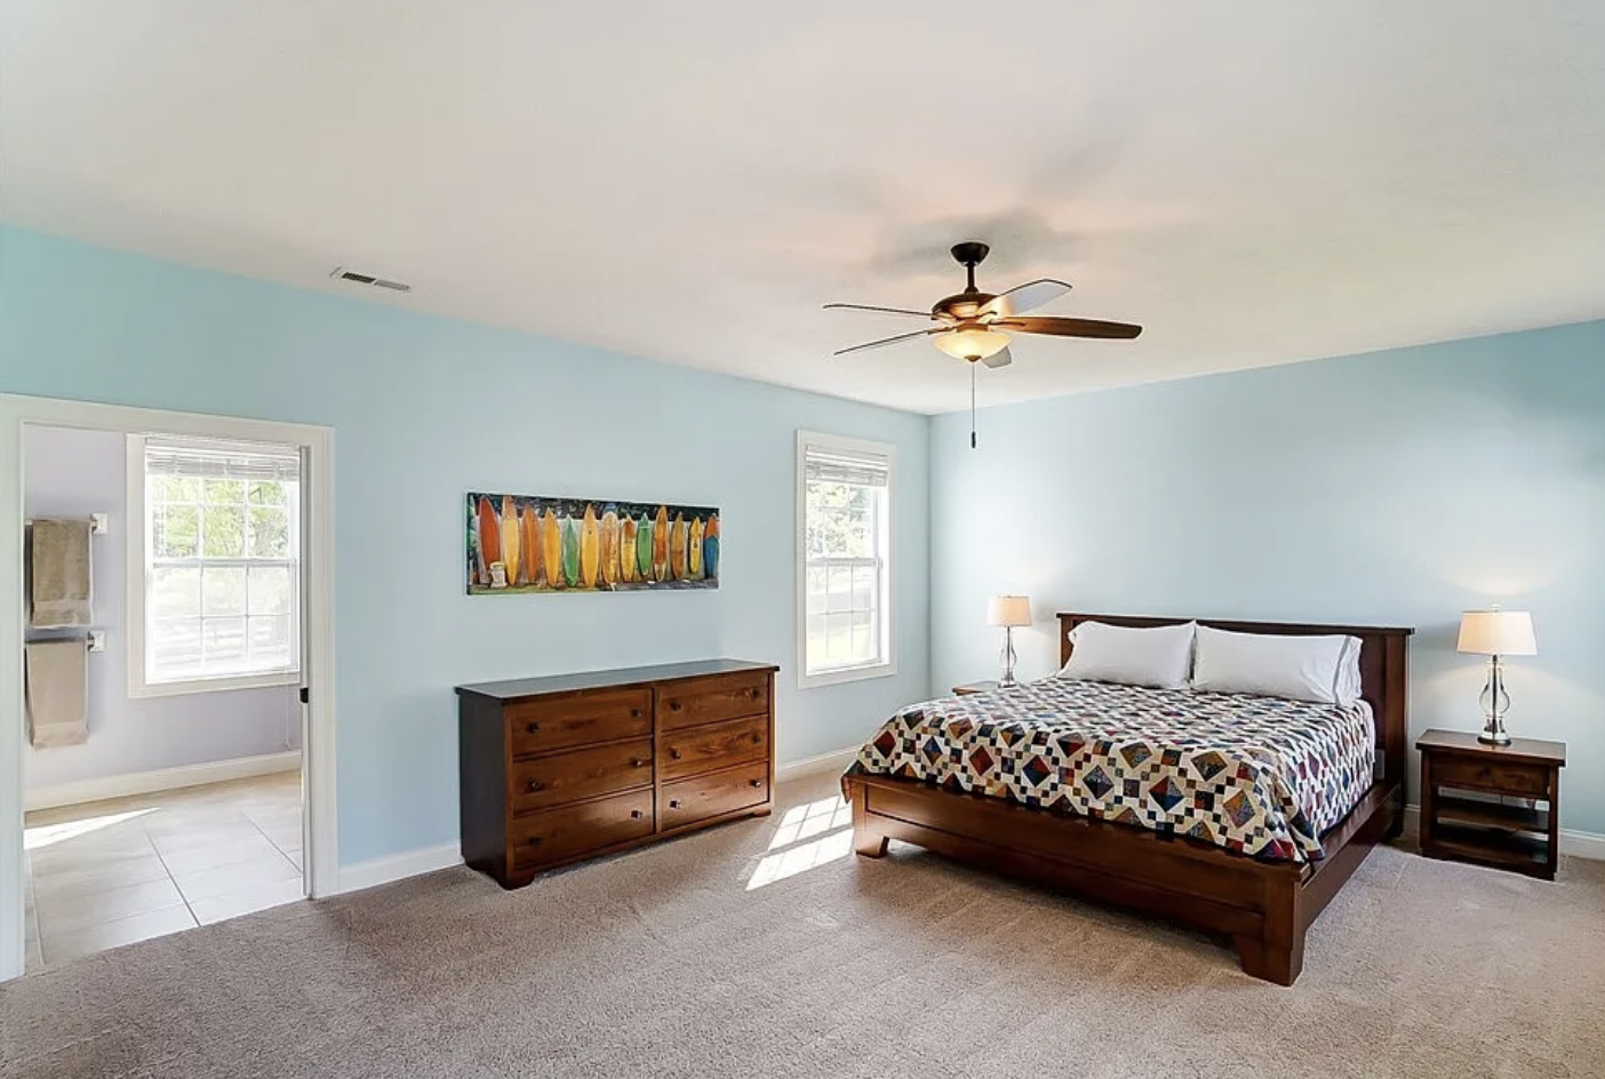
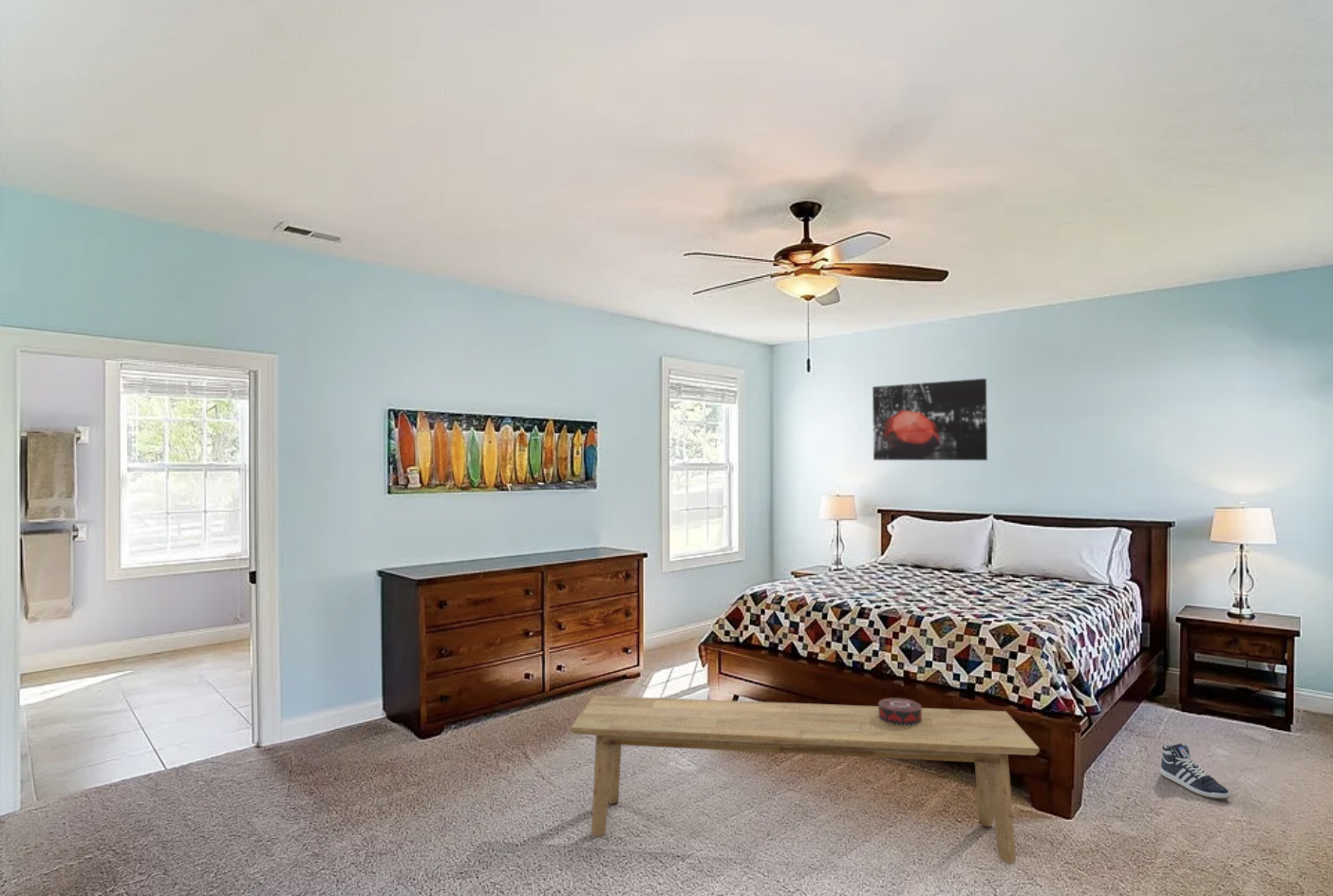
+ bench (793, 753)
+ decorative box (899, 710)
+ wall art (927, 421)
+ sneaker (1192, 768)
